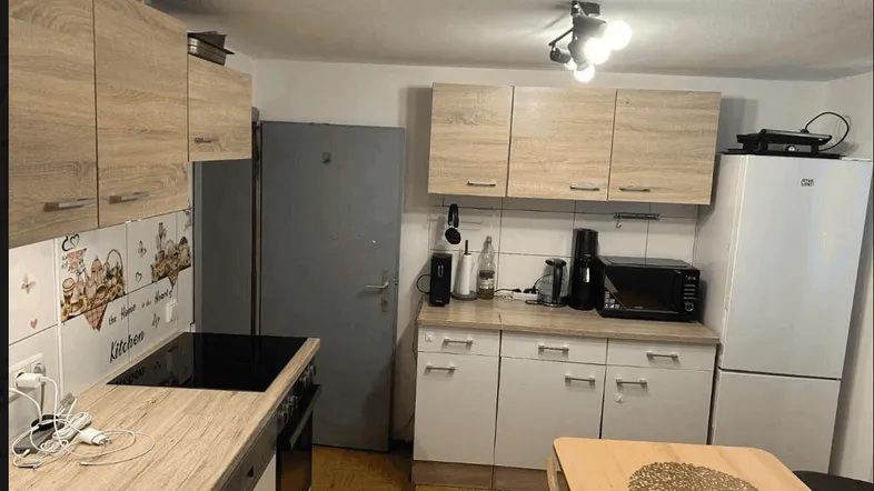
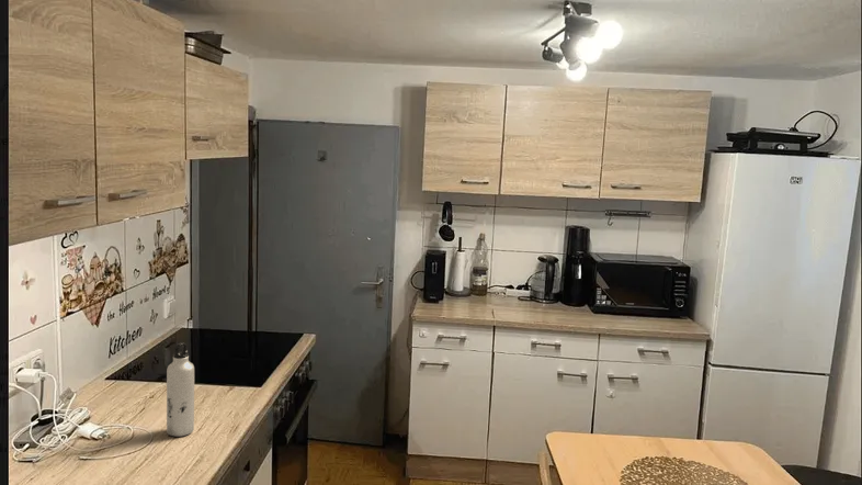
+ water bottle (180, 387)
